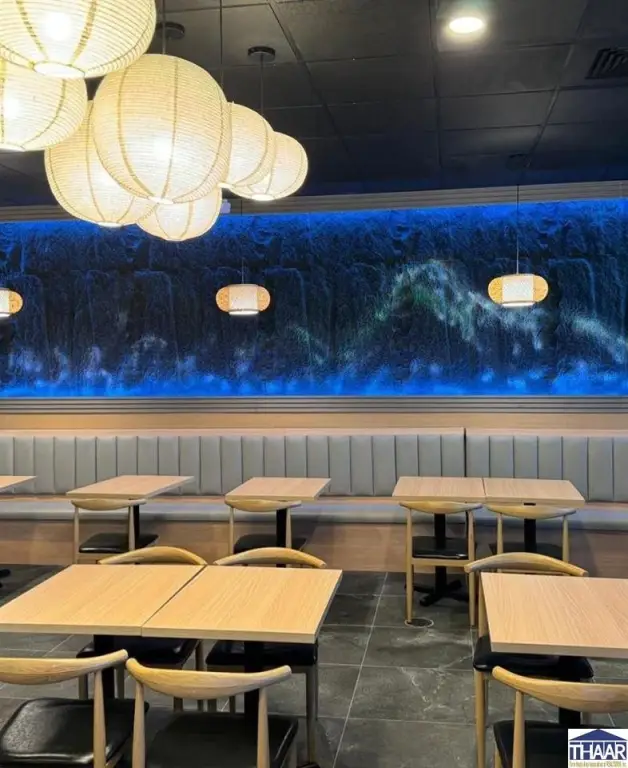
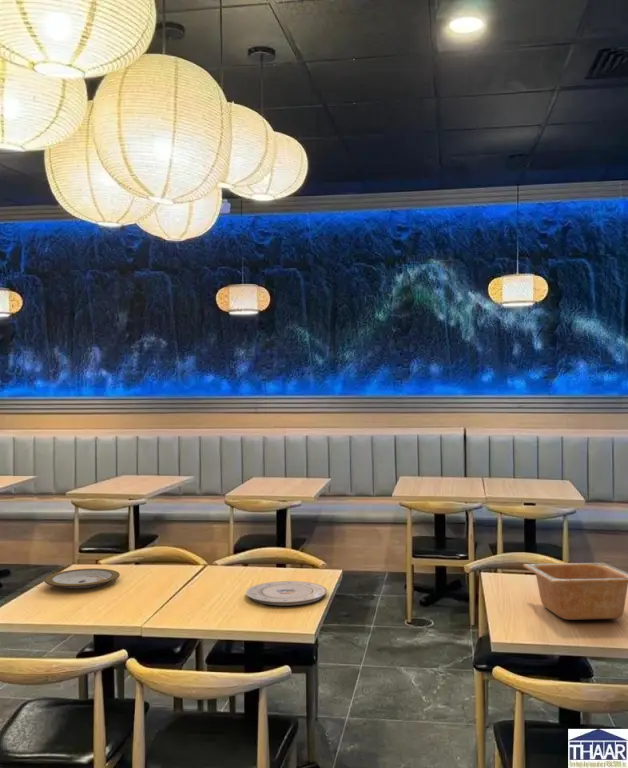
+ serving bowl (580, 591)
+ plate (286, 593)
+ plate (82, 579)
